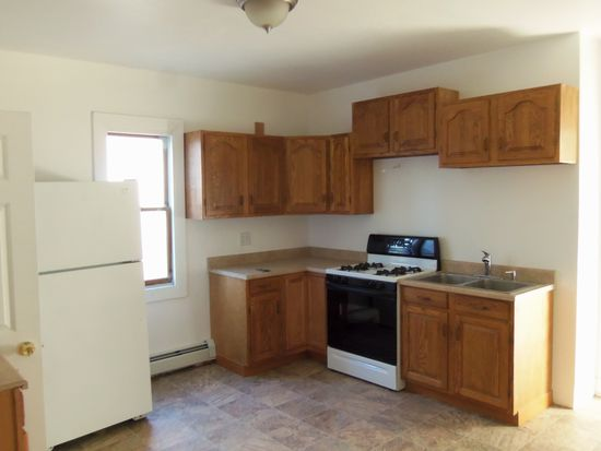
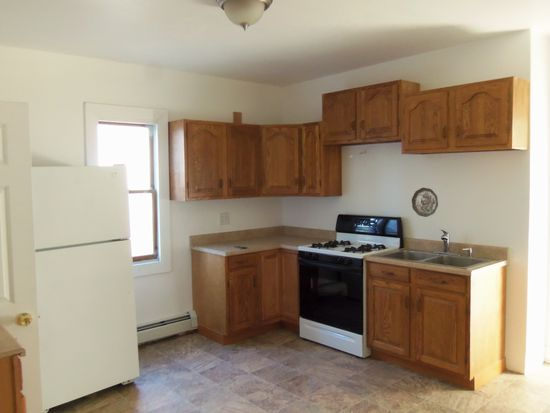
+ decorative plate (425, 202)
